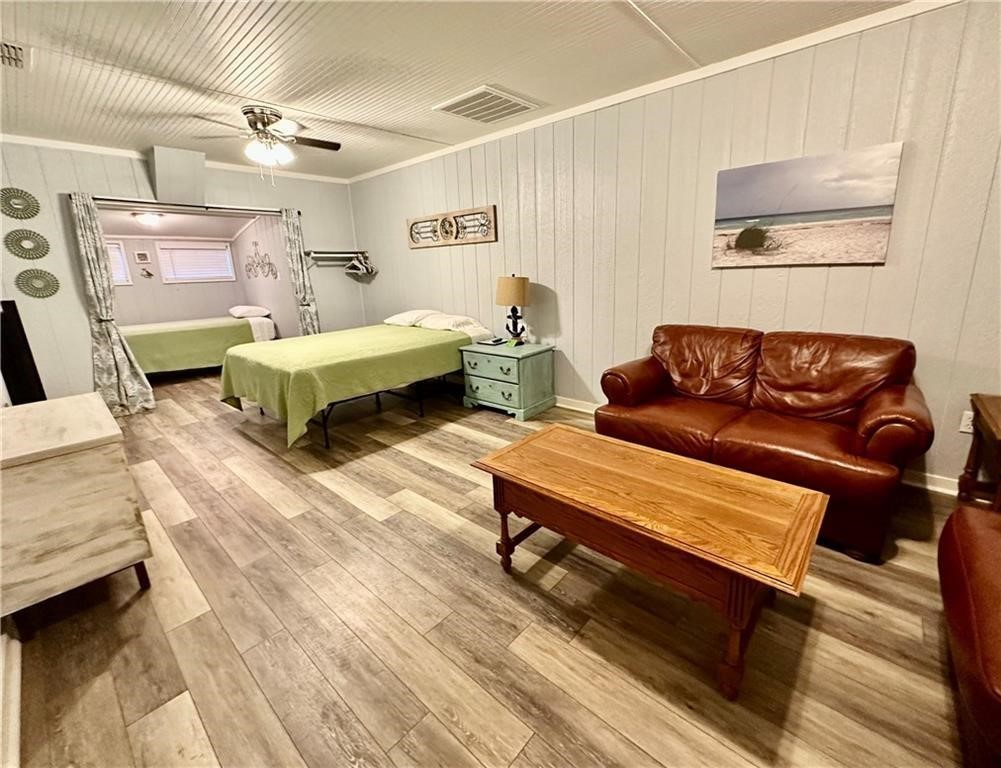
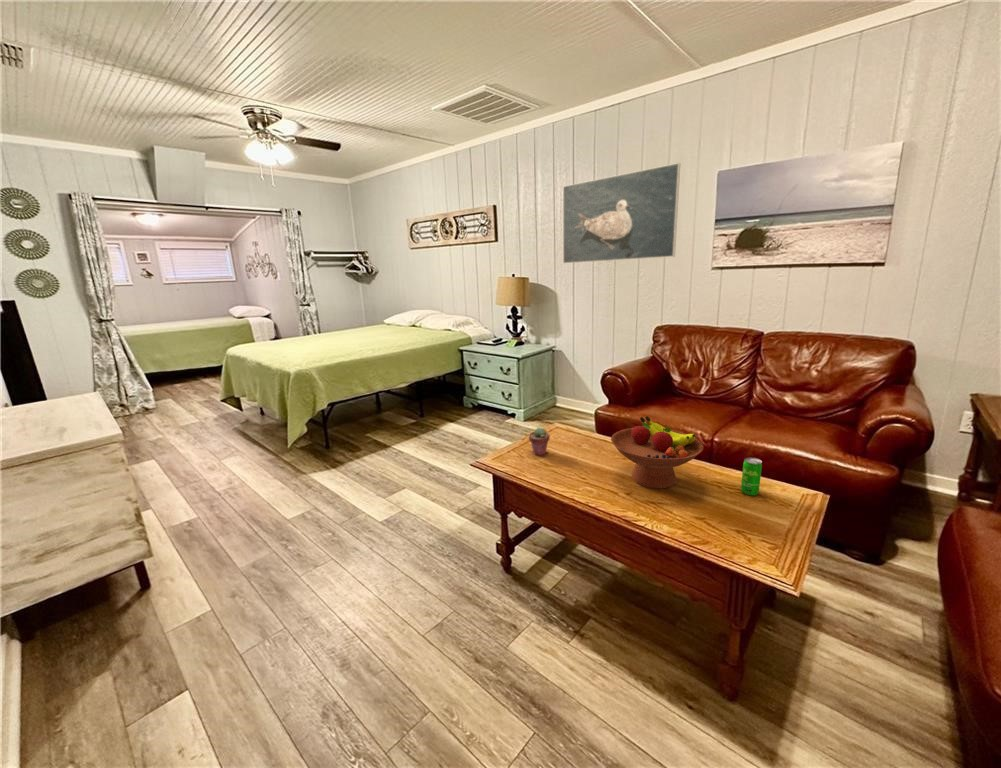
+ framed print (615, 219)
+ beverage can (751, 476)
+ fruit bowl (654, 453)
+ potted succulent (539, 440)
